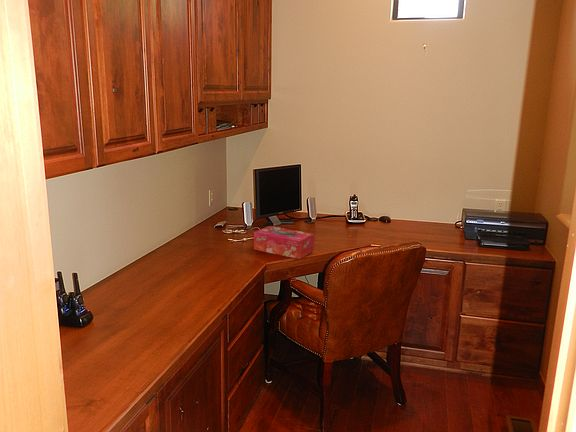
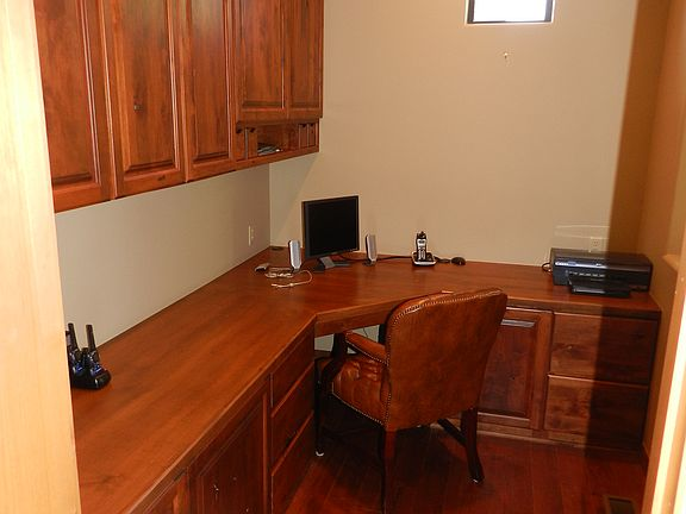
- tissue box (283, 241)
